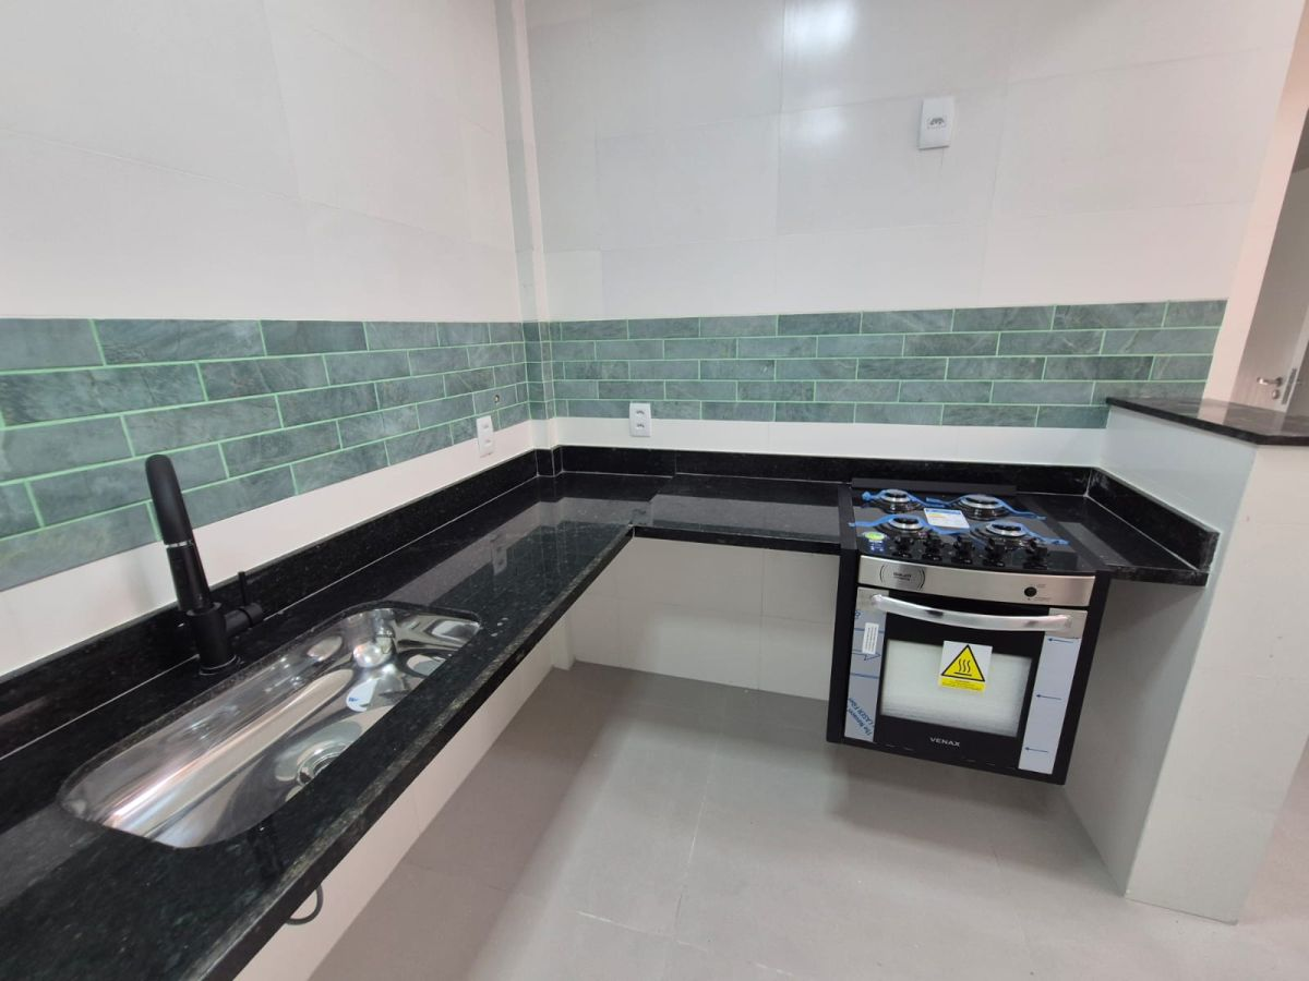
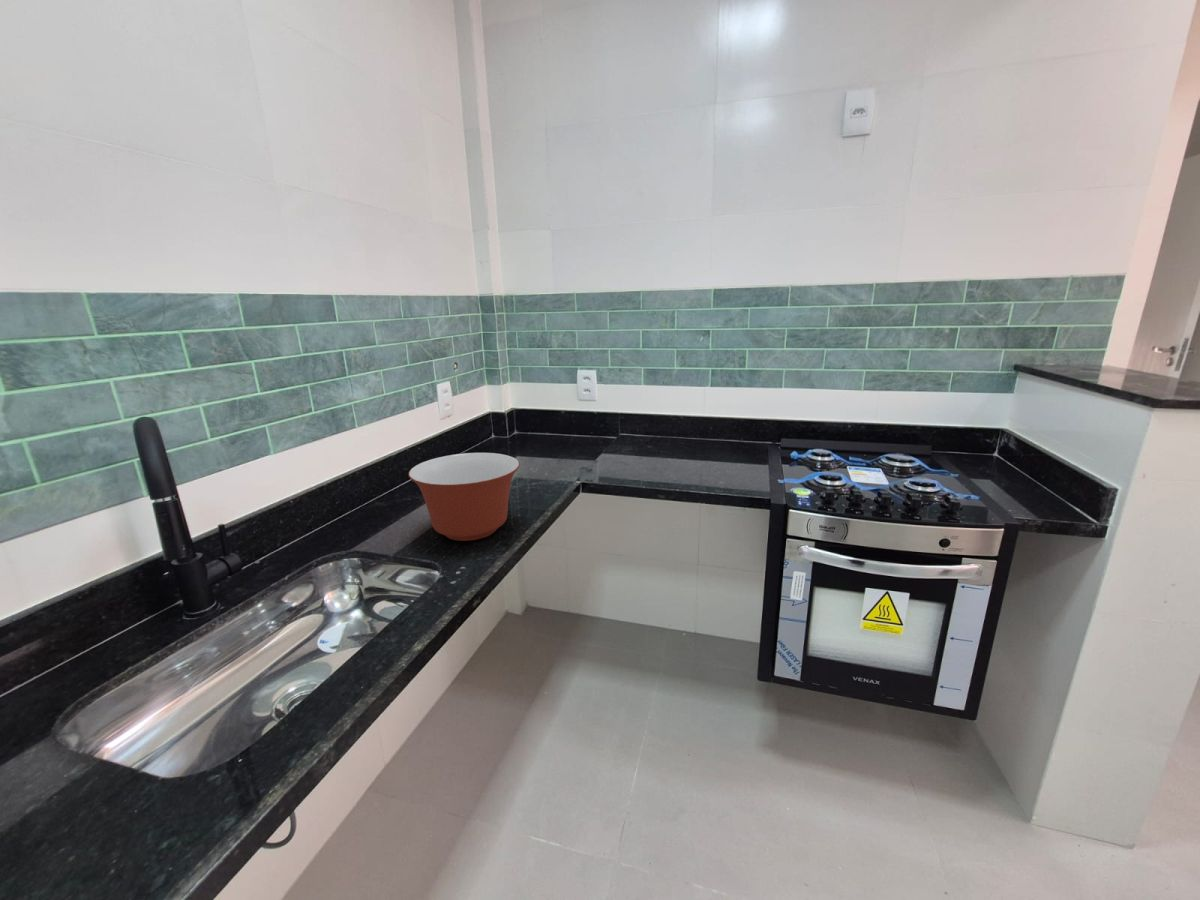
+ mixing bowl (468, 498)
